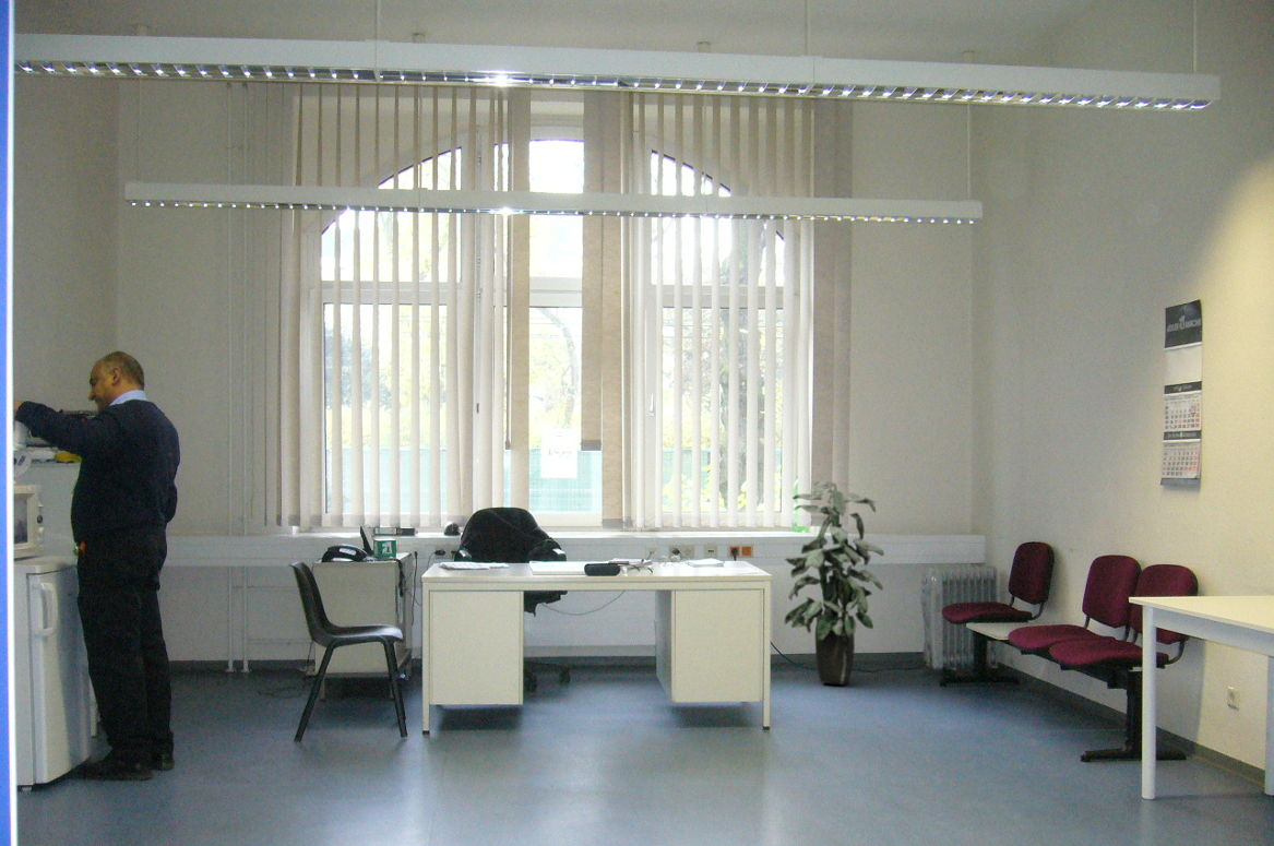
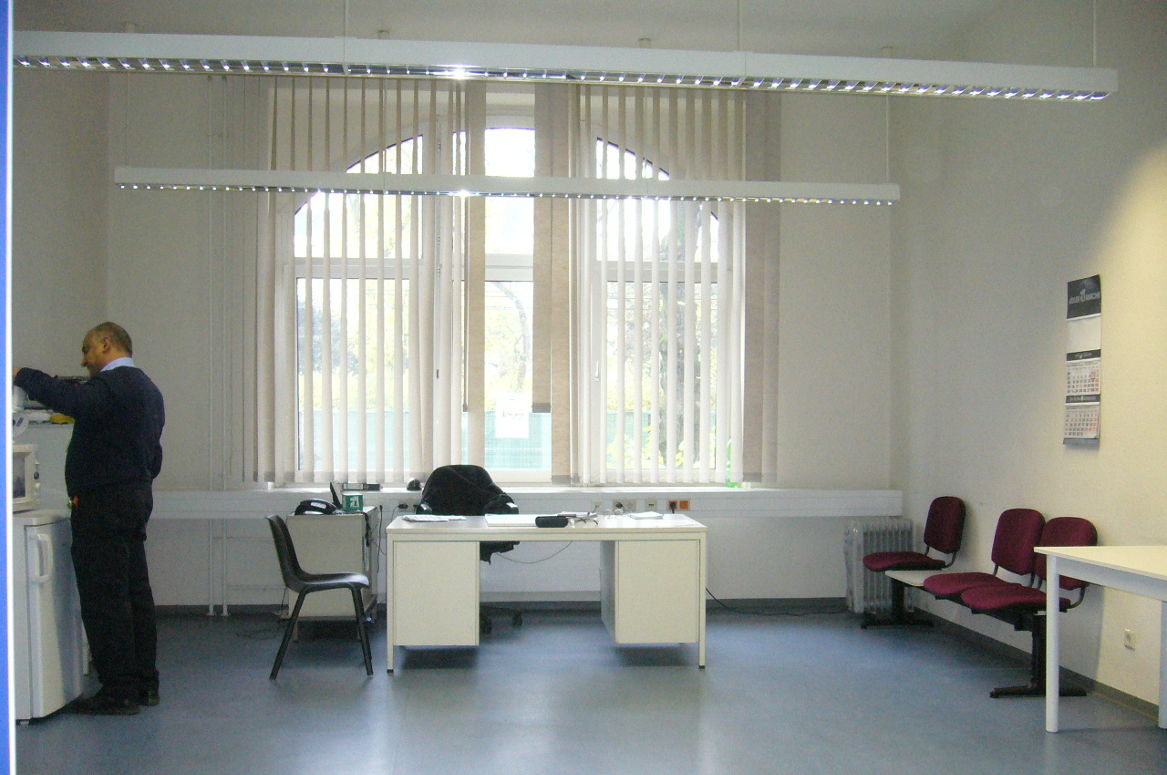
- indoor plant (830, 581)
